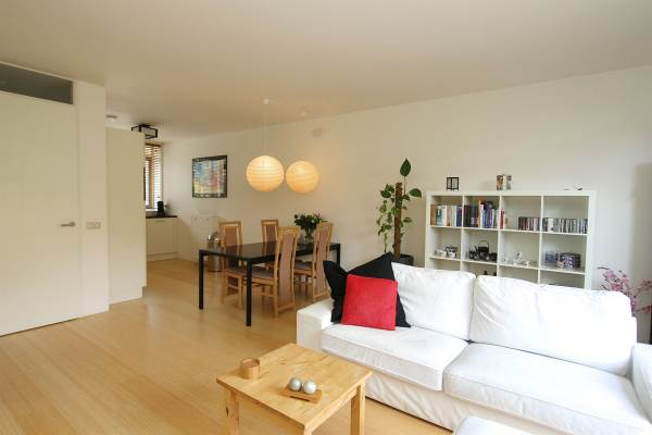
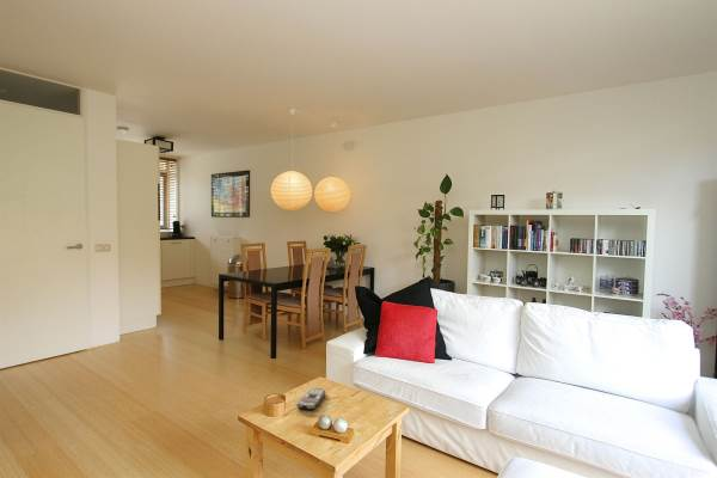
+ remote control (312, 398)
